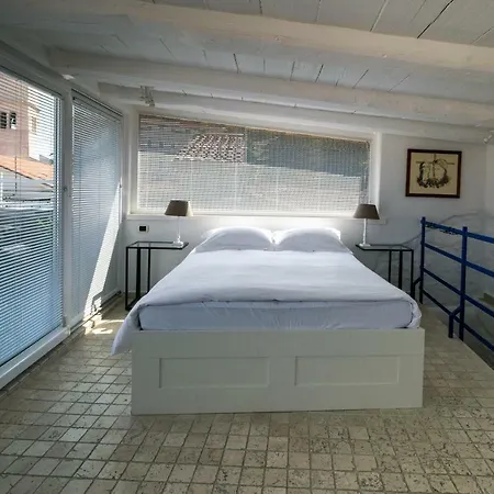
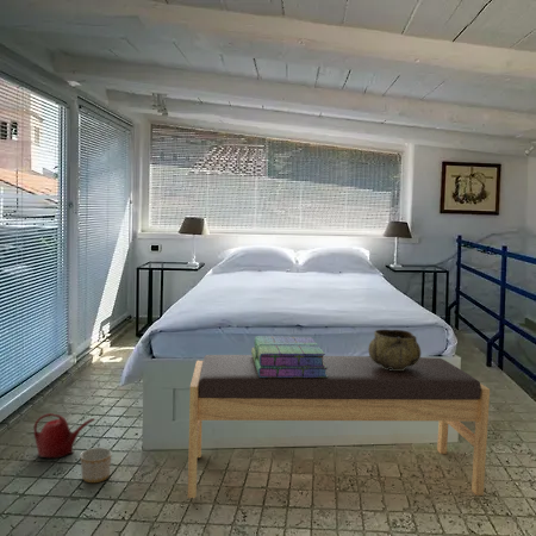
+ stack of books (287, 354)
+ planter (95, 465)
+ bench (331, 419)
+ decorative bowl (394, 350)
+ watering can (64, 432)
